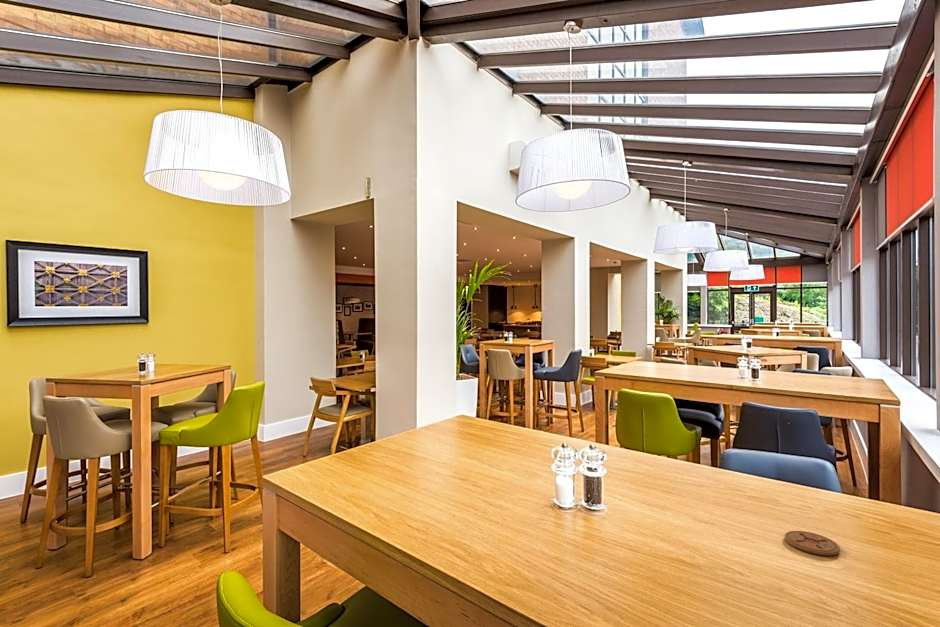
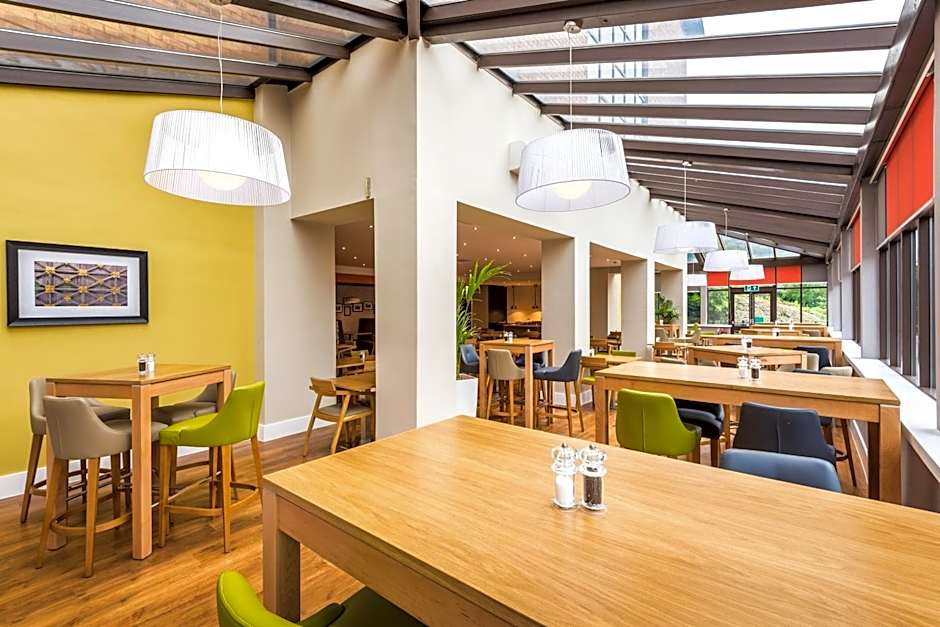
- coaster (811, 542)
